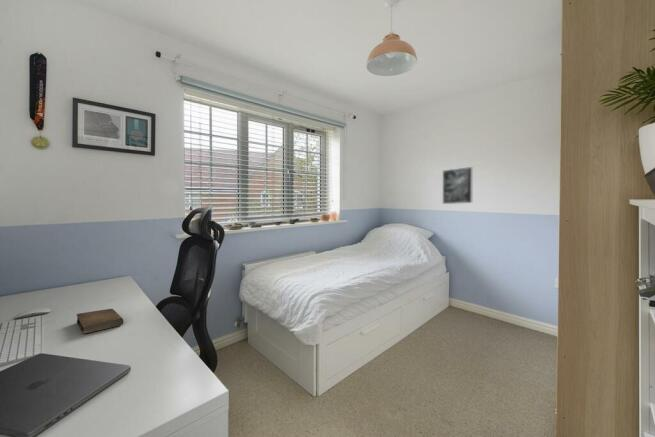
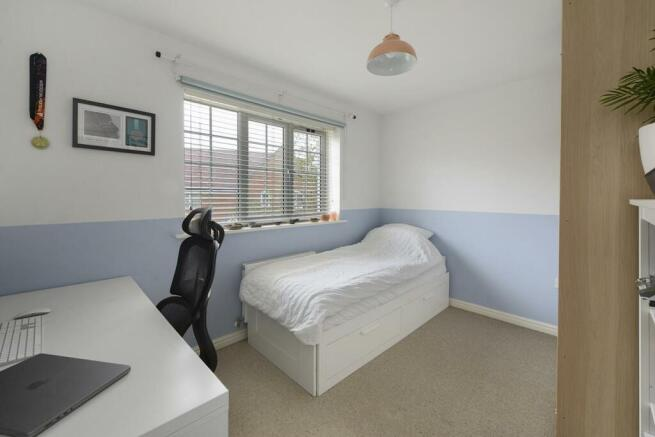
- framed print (457, 186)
- book (99, 319)
